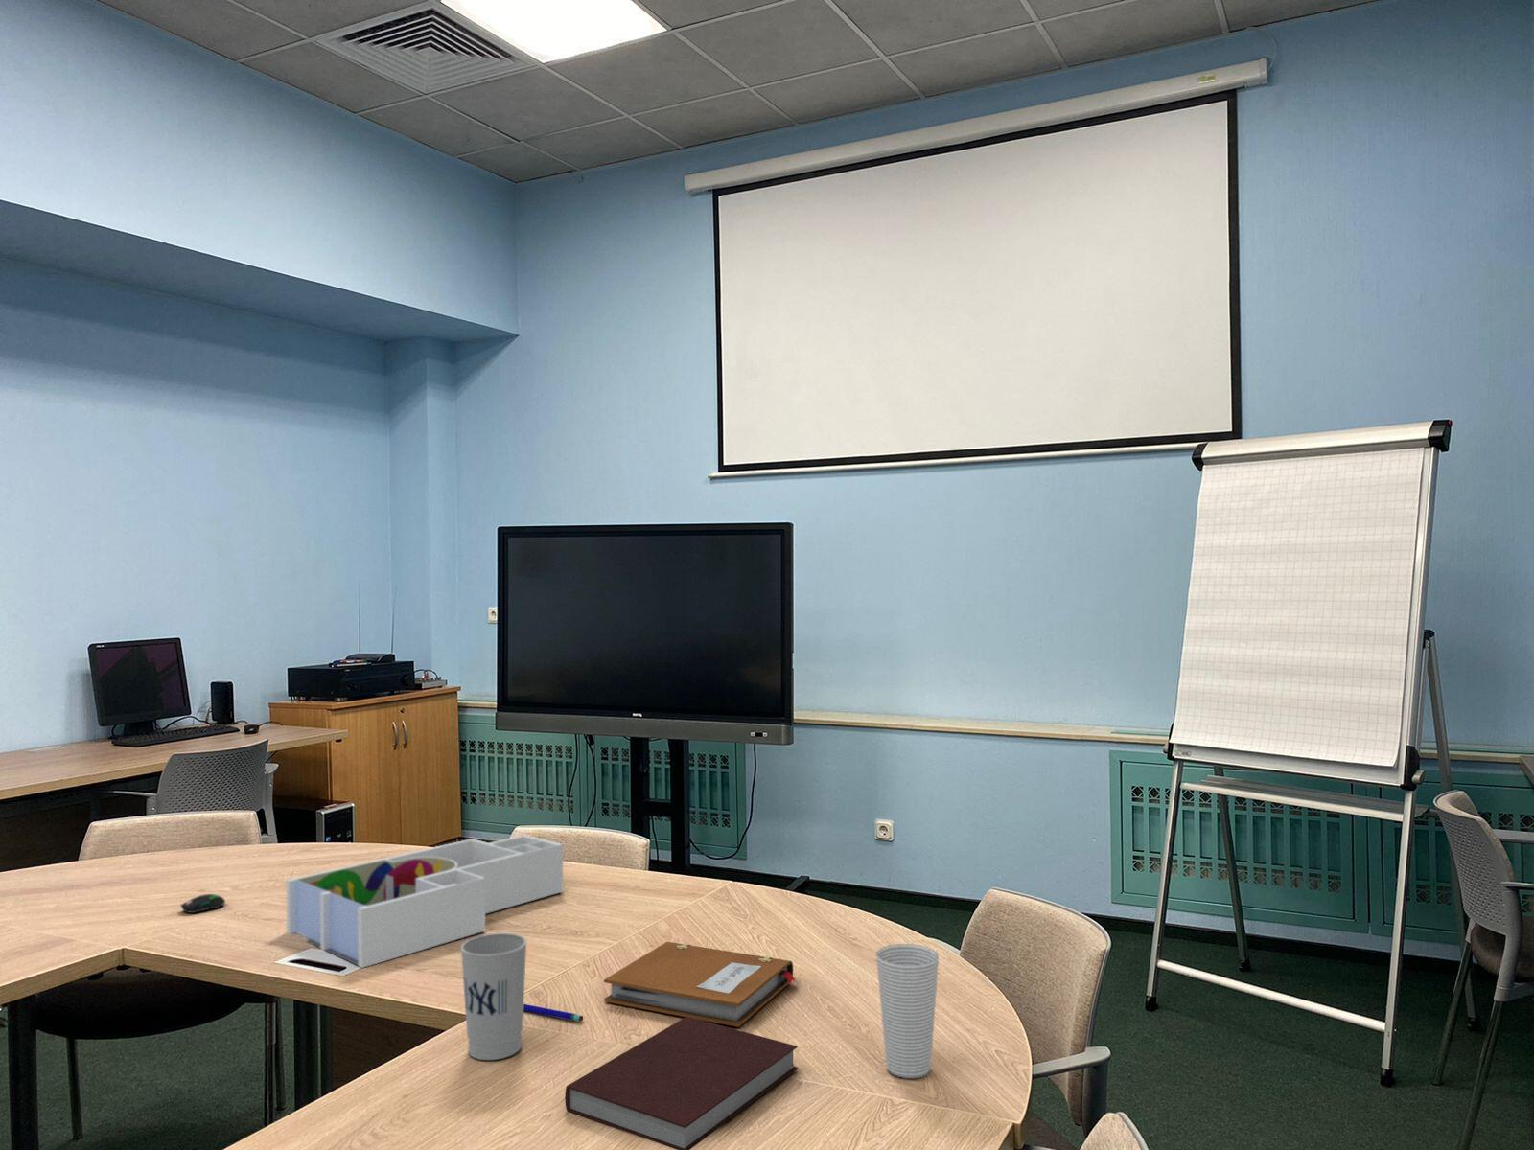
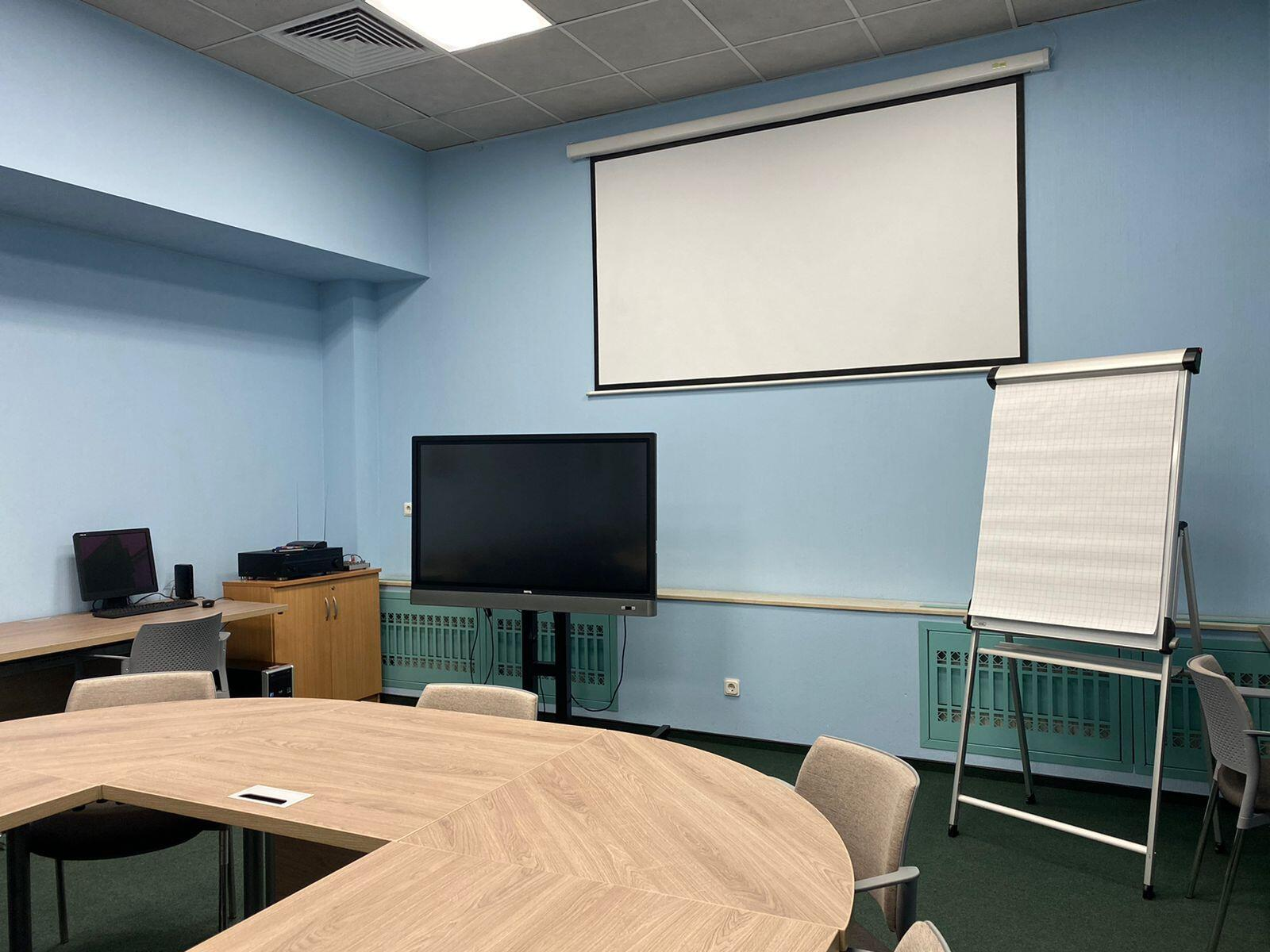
- pen (541, 1010)
- notebook (686, 1076)
- desk organizer (444, 889)
- mouse (203, 902)
- cup (494, 995)
- notebook (704, 980)
- cup (907, 1011)
